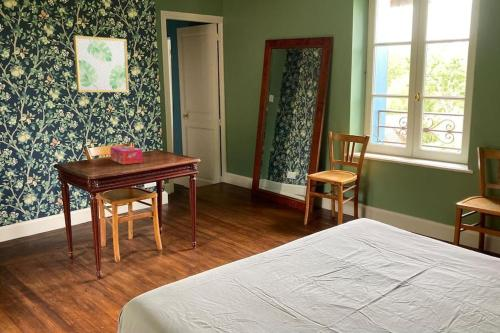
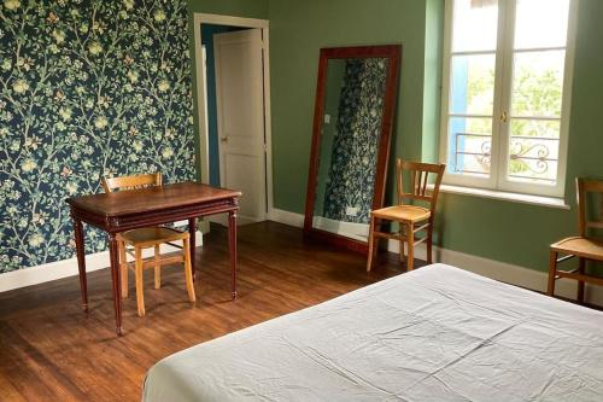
- tissue box (126, 154)
- wall art (102, 65)
